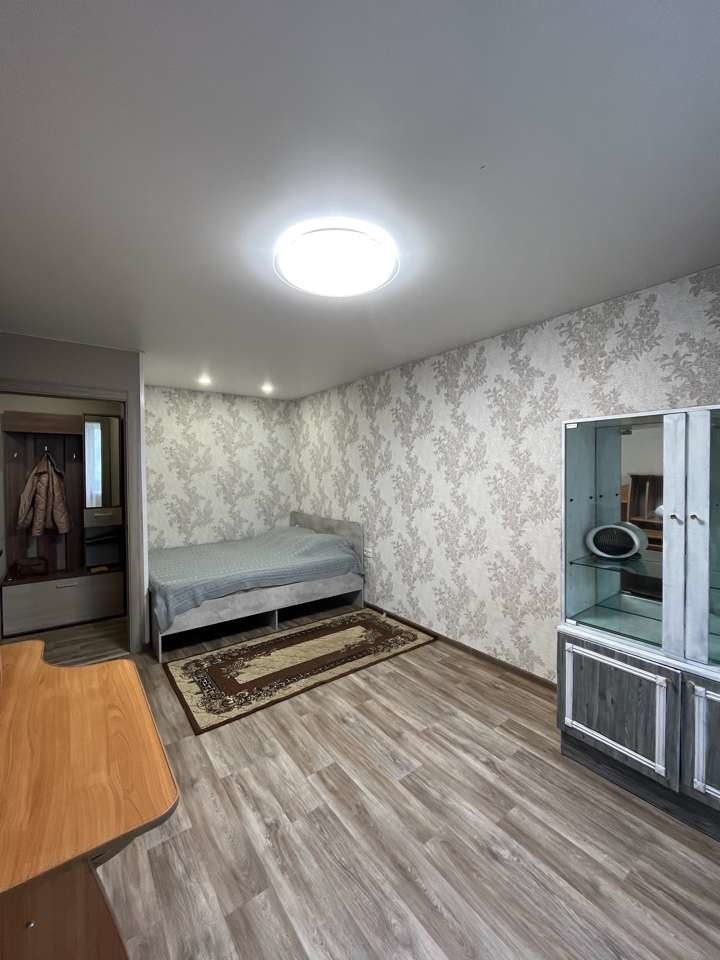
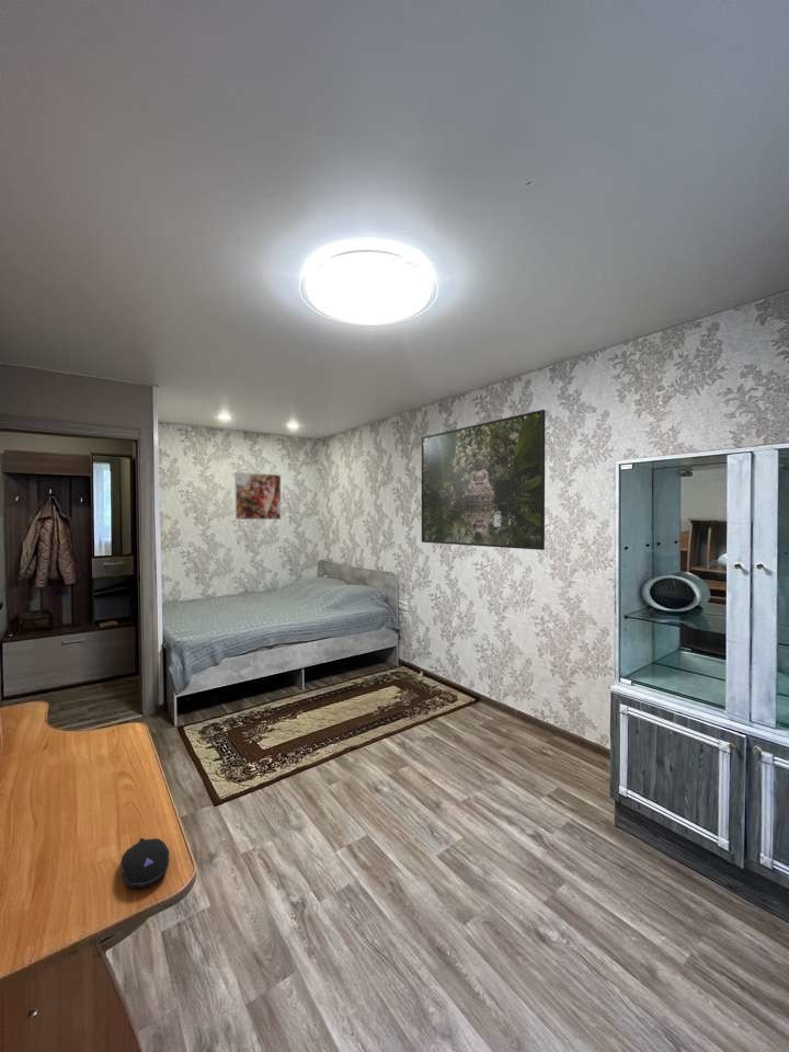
+ computer mouse (145, 857)
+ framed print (473, 485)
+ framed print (259, 496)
